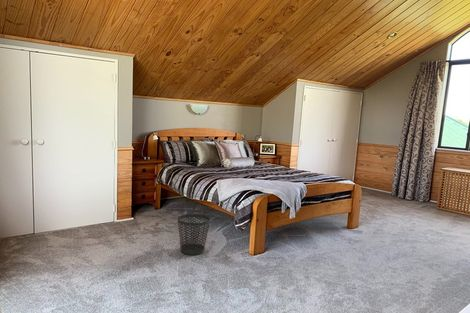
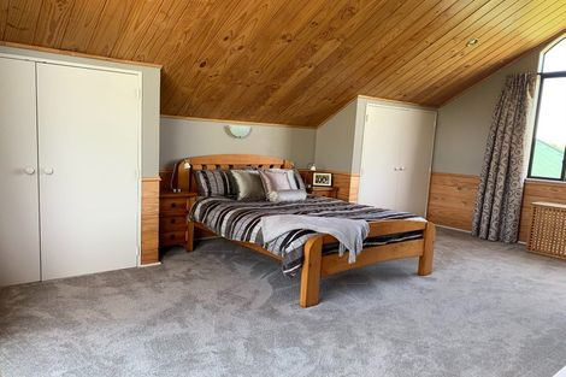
- wastebasket (193, 235)
